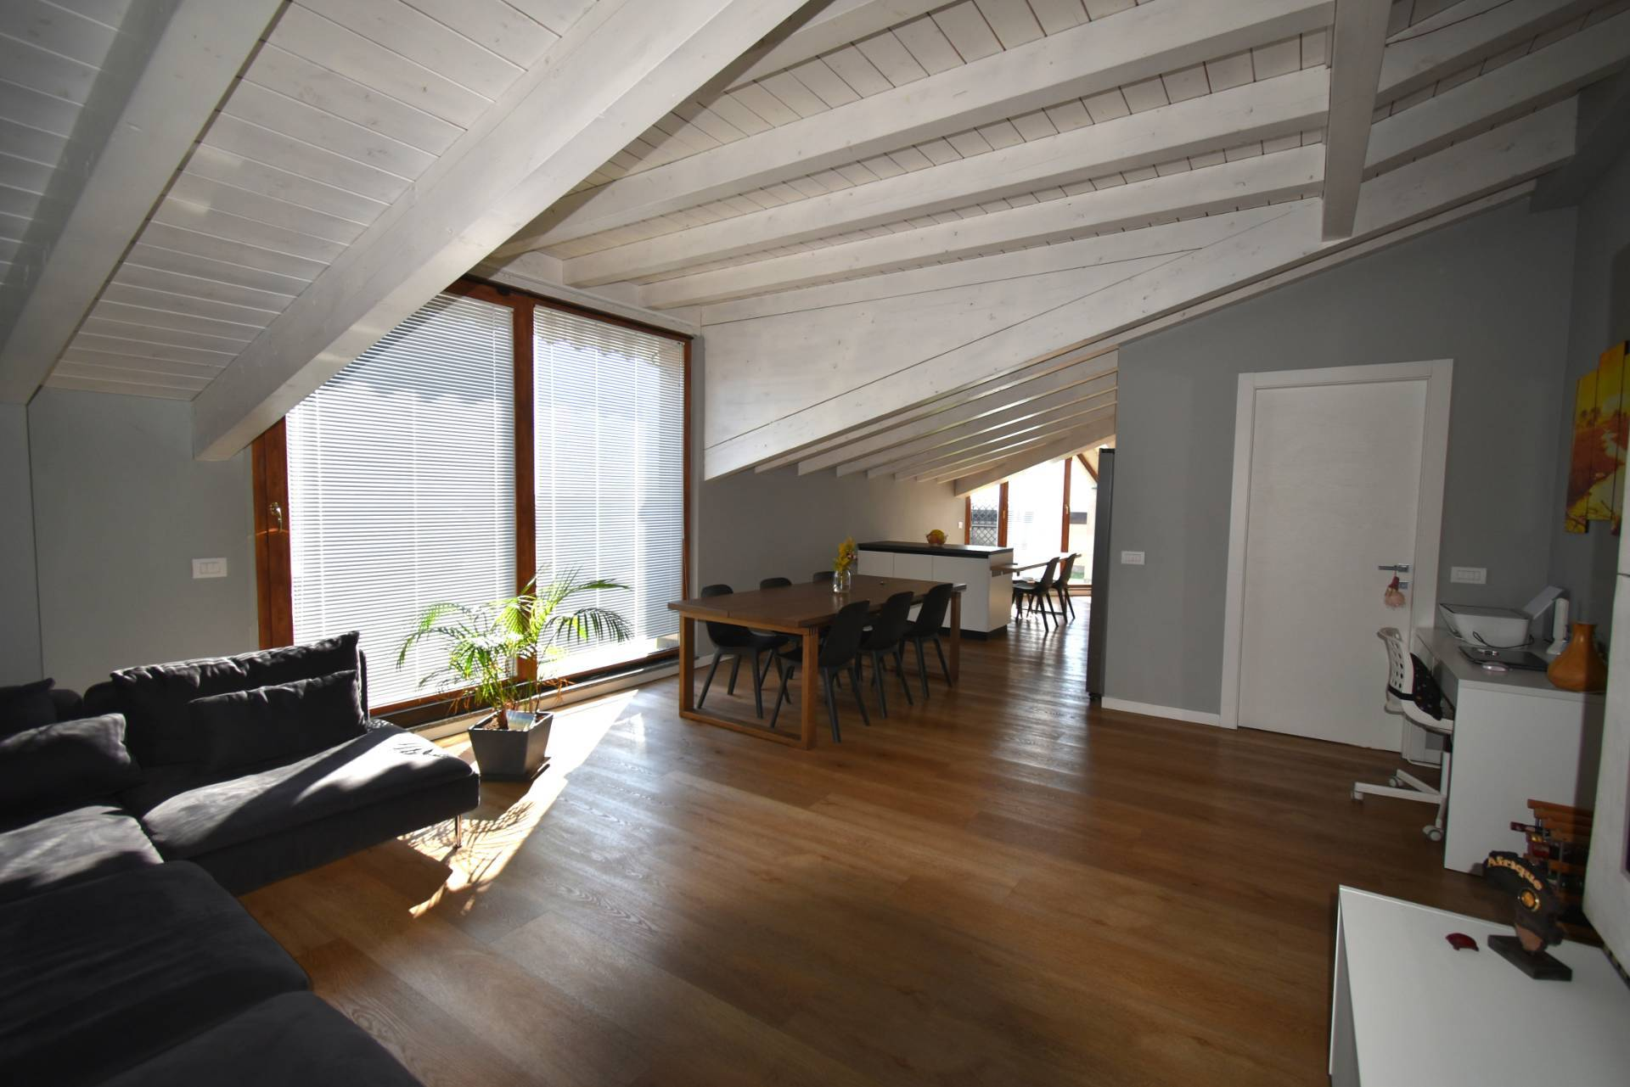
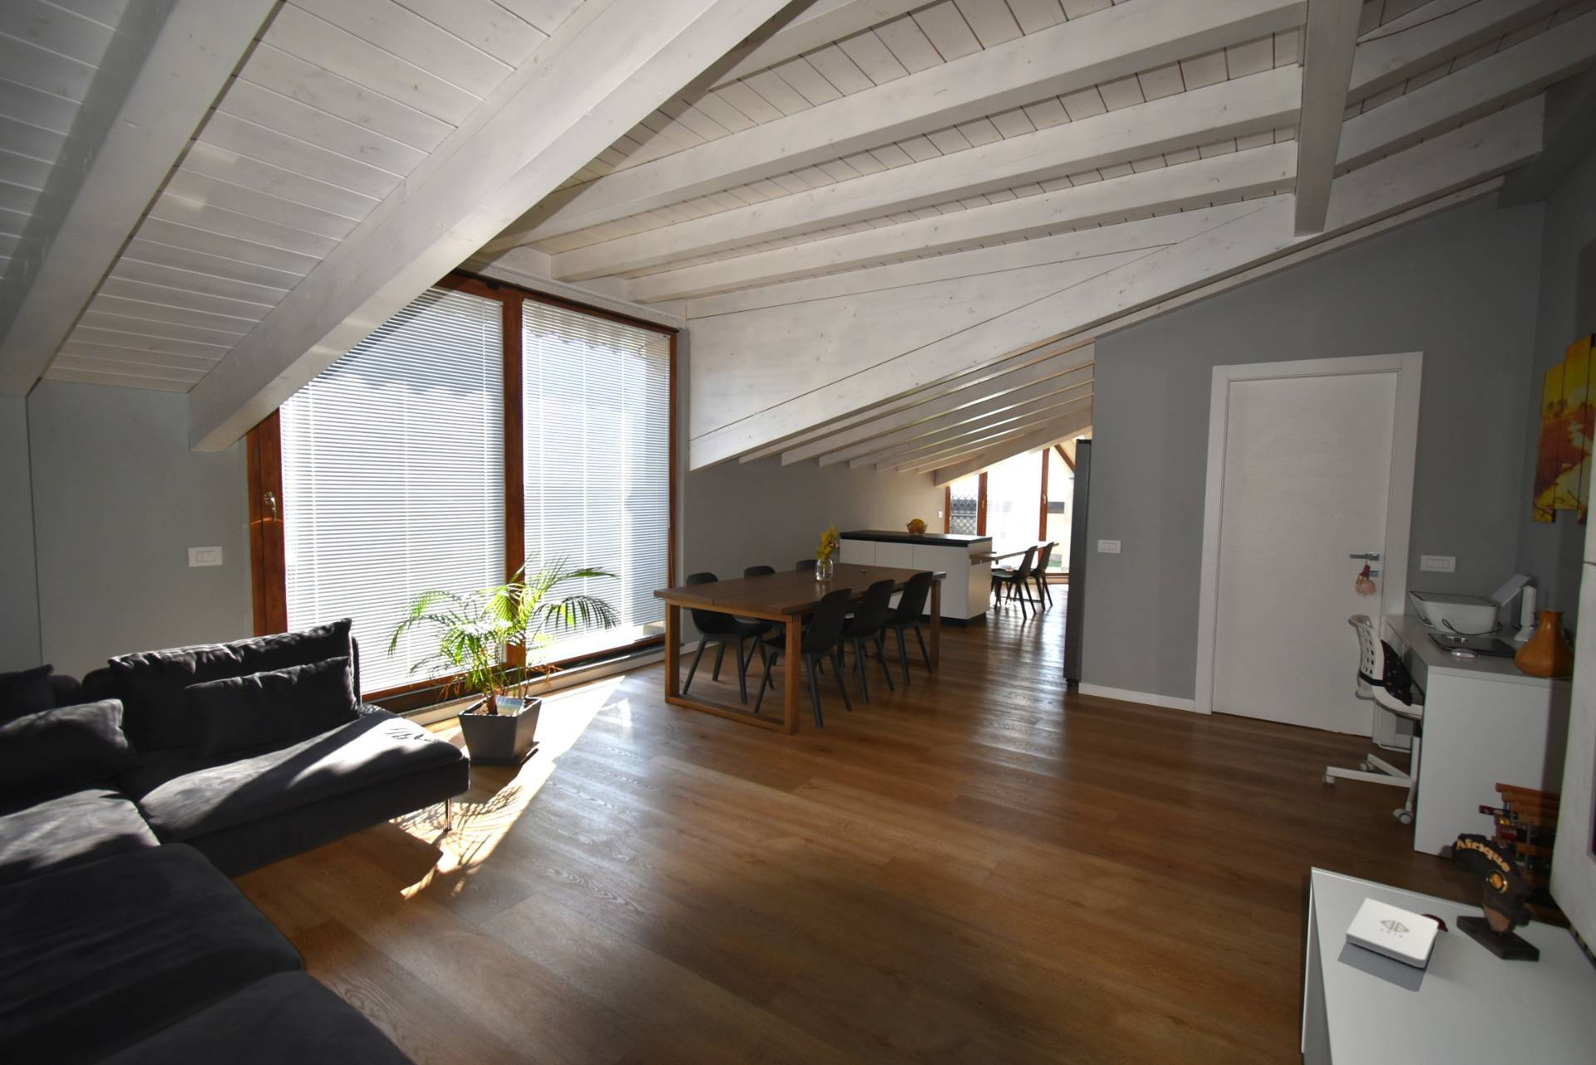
+ notepad (1393, 931)
